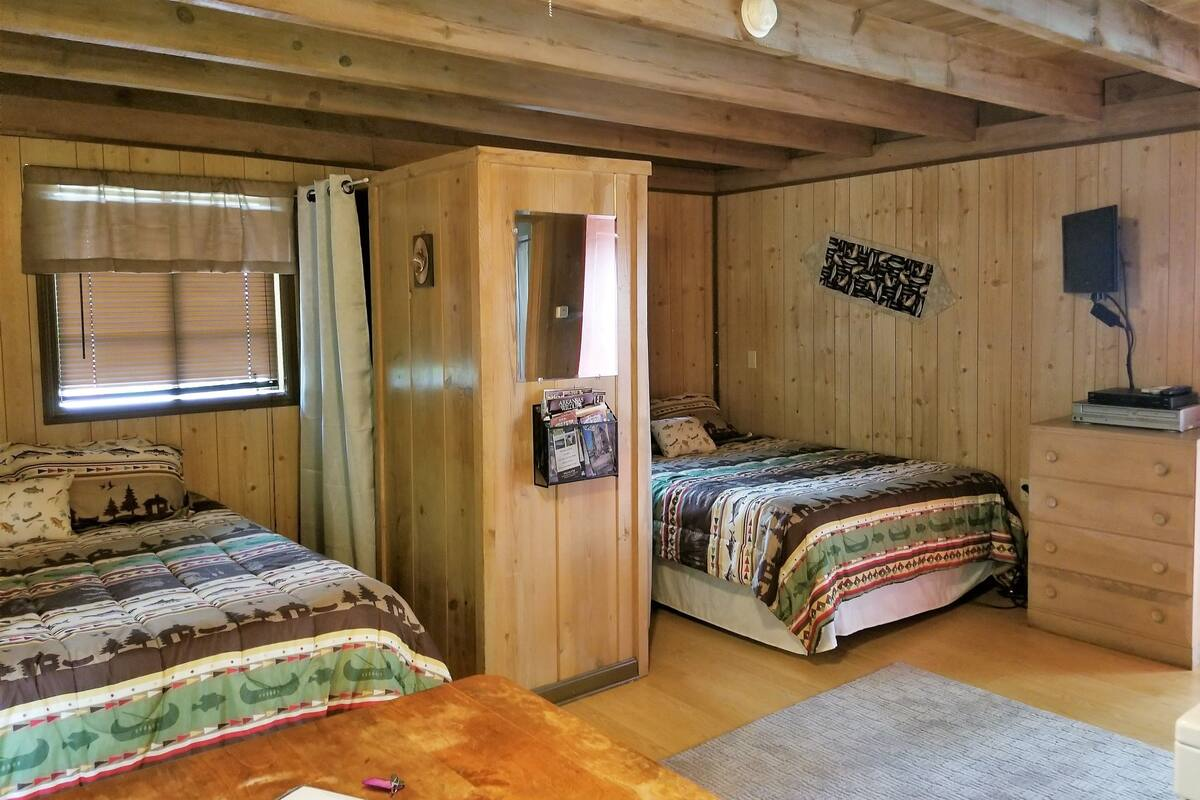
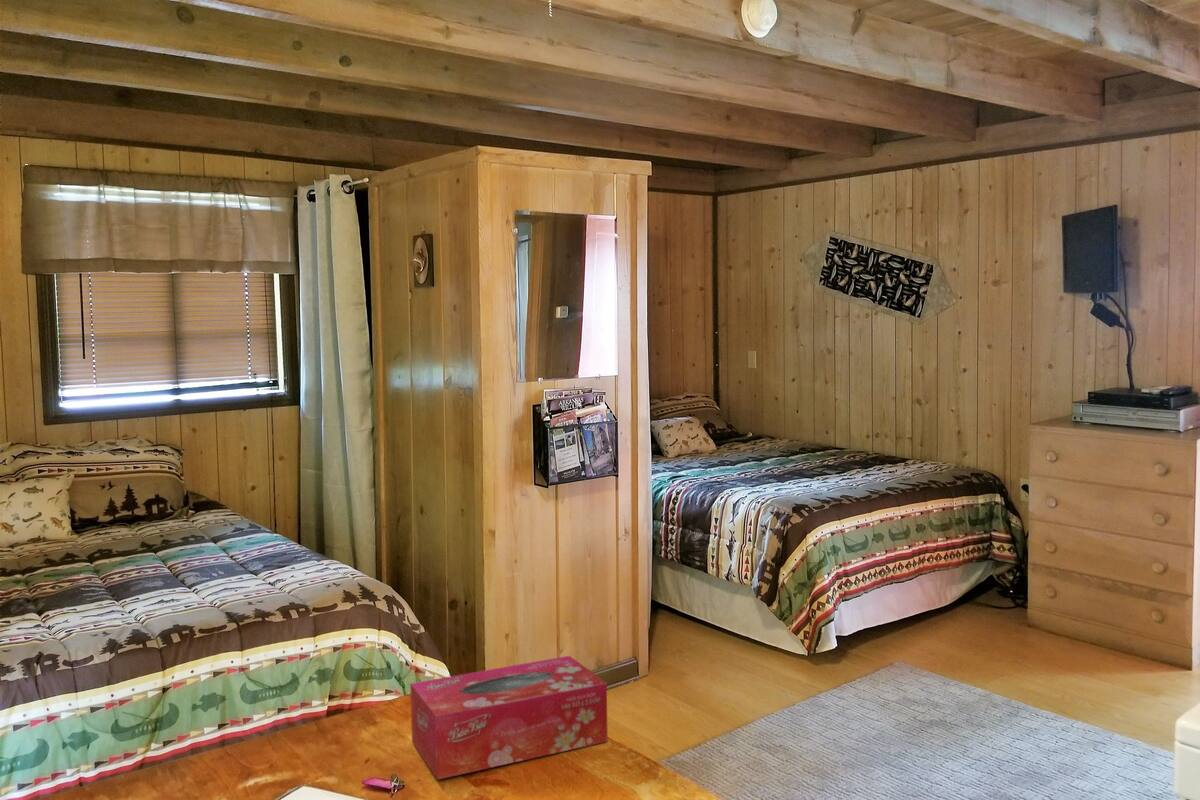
+ tissue box (508, 712)
